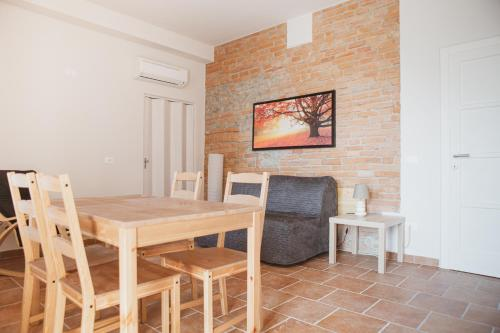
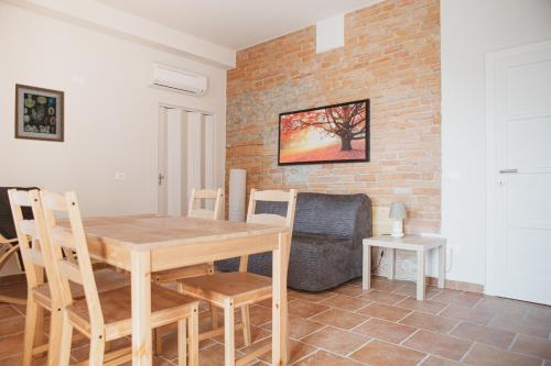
+ wall art (40, 113)
